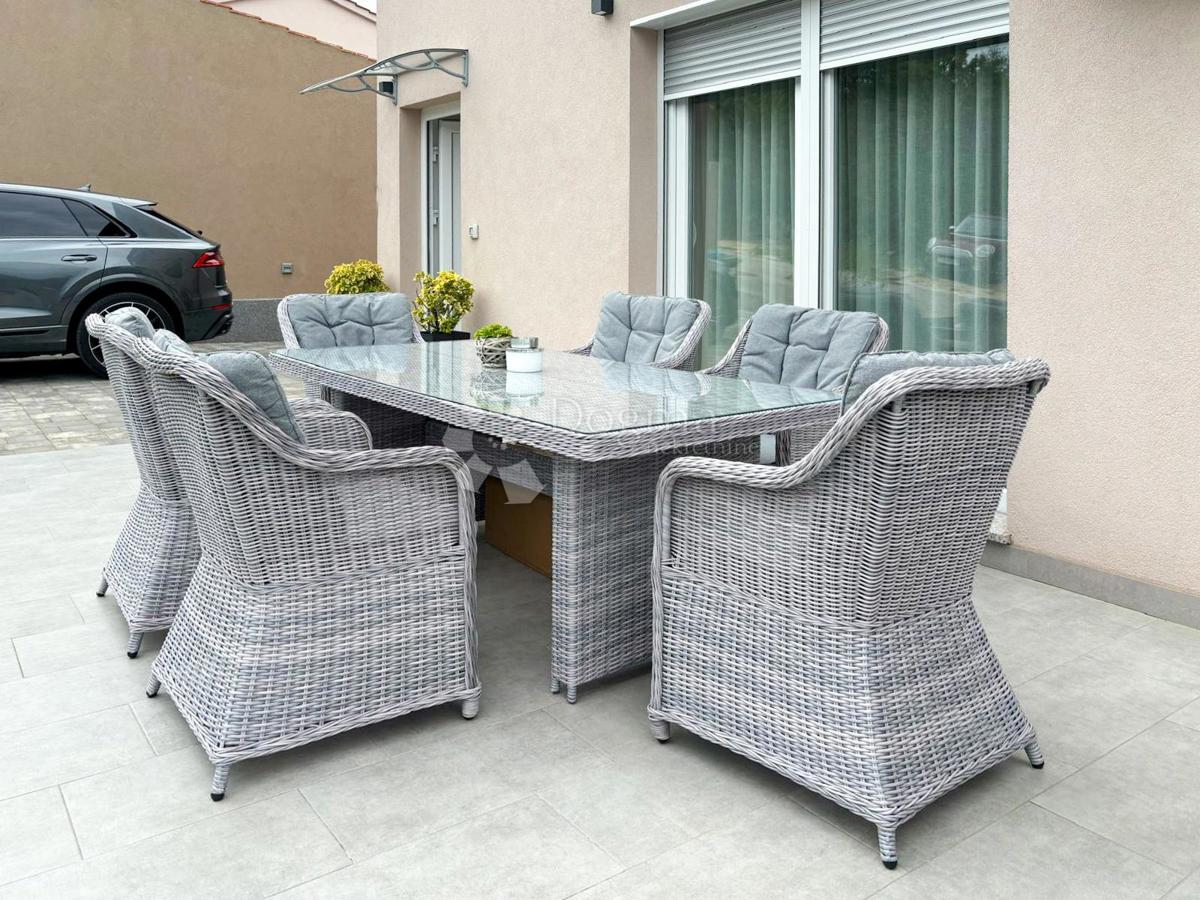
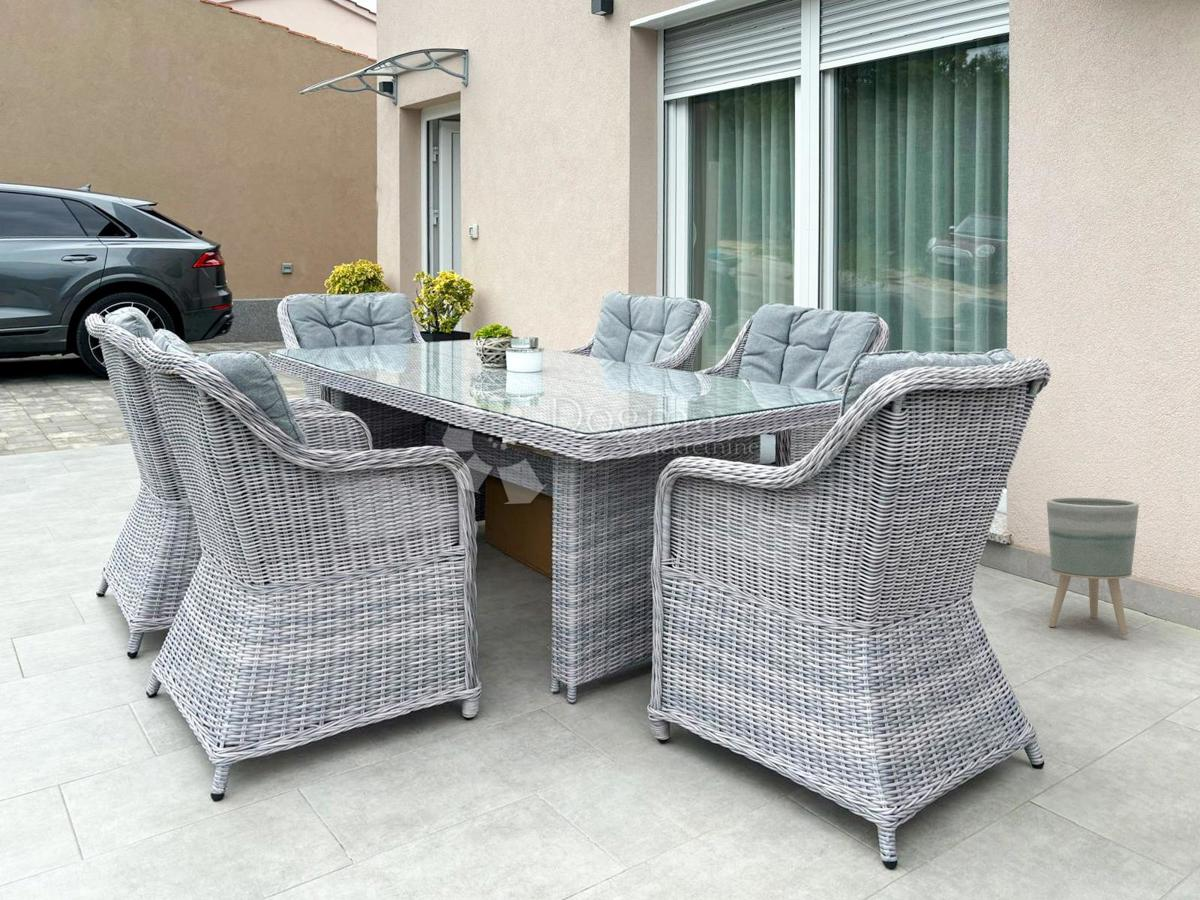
+ planter (1090, 564)
